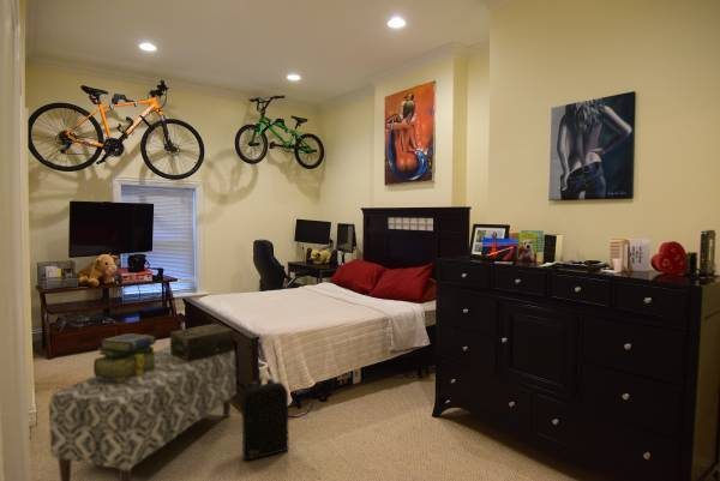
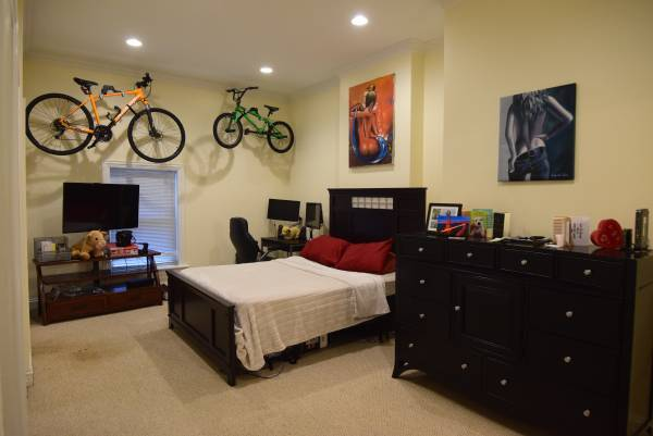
- bench (156, 405)
- backpack (263, 413)
- stack of books (126, 354)
- decorative box (202, 341)
